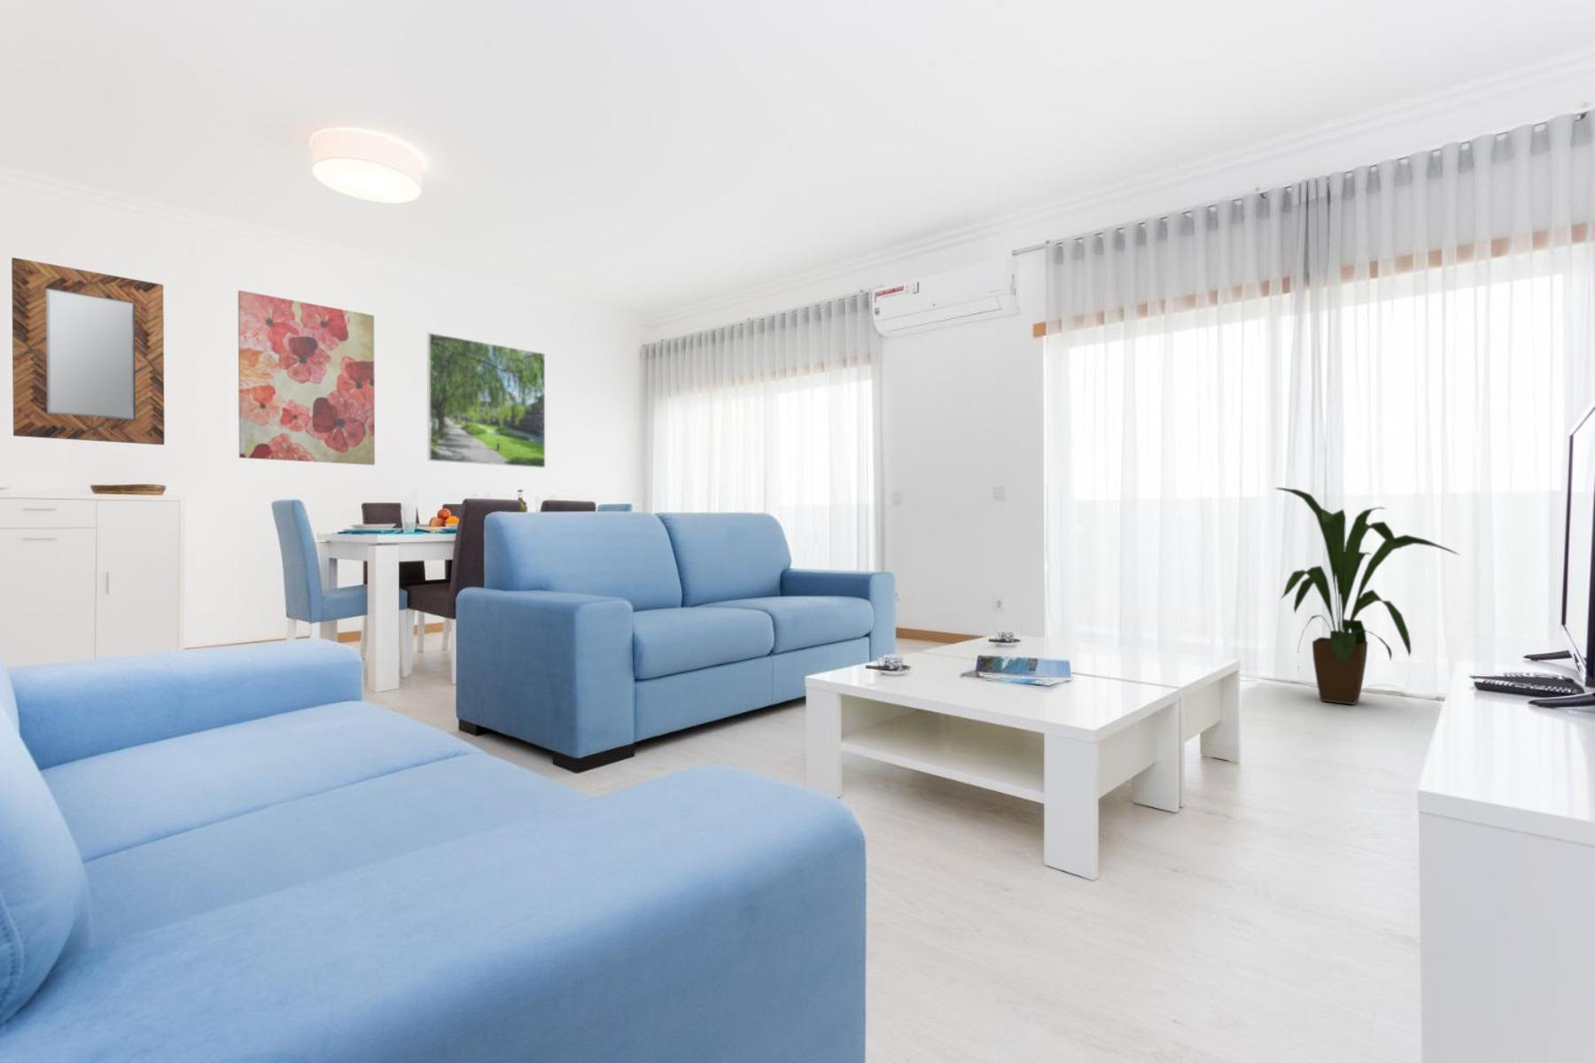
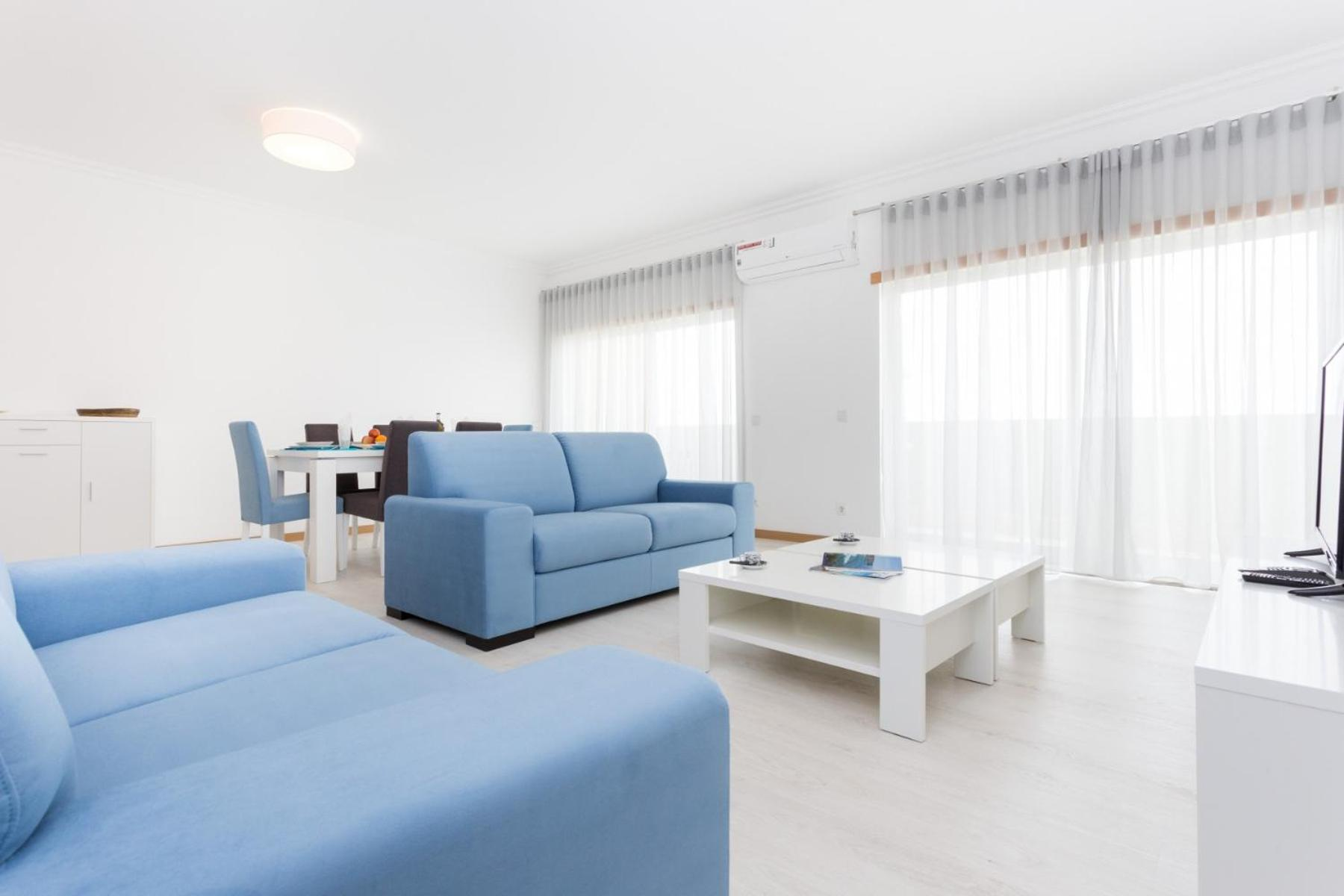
- house plant (1362, 596)
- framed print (489, 403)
- home mirror (91, 356)
- wall art (310, 383)
